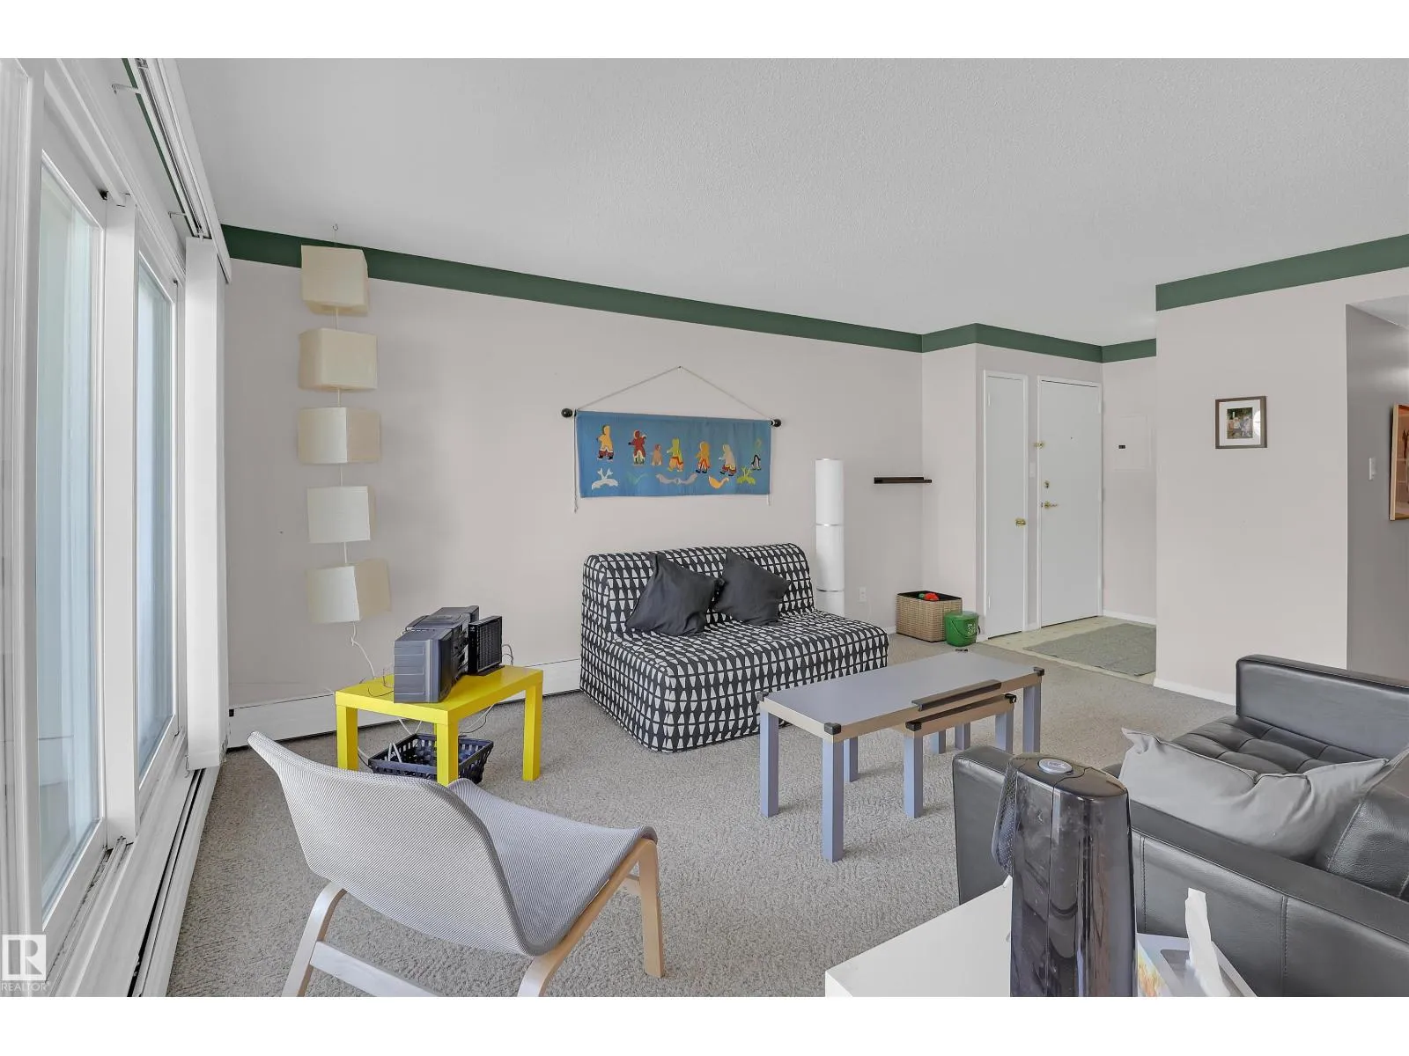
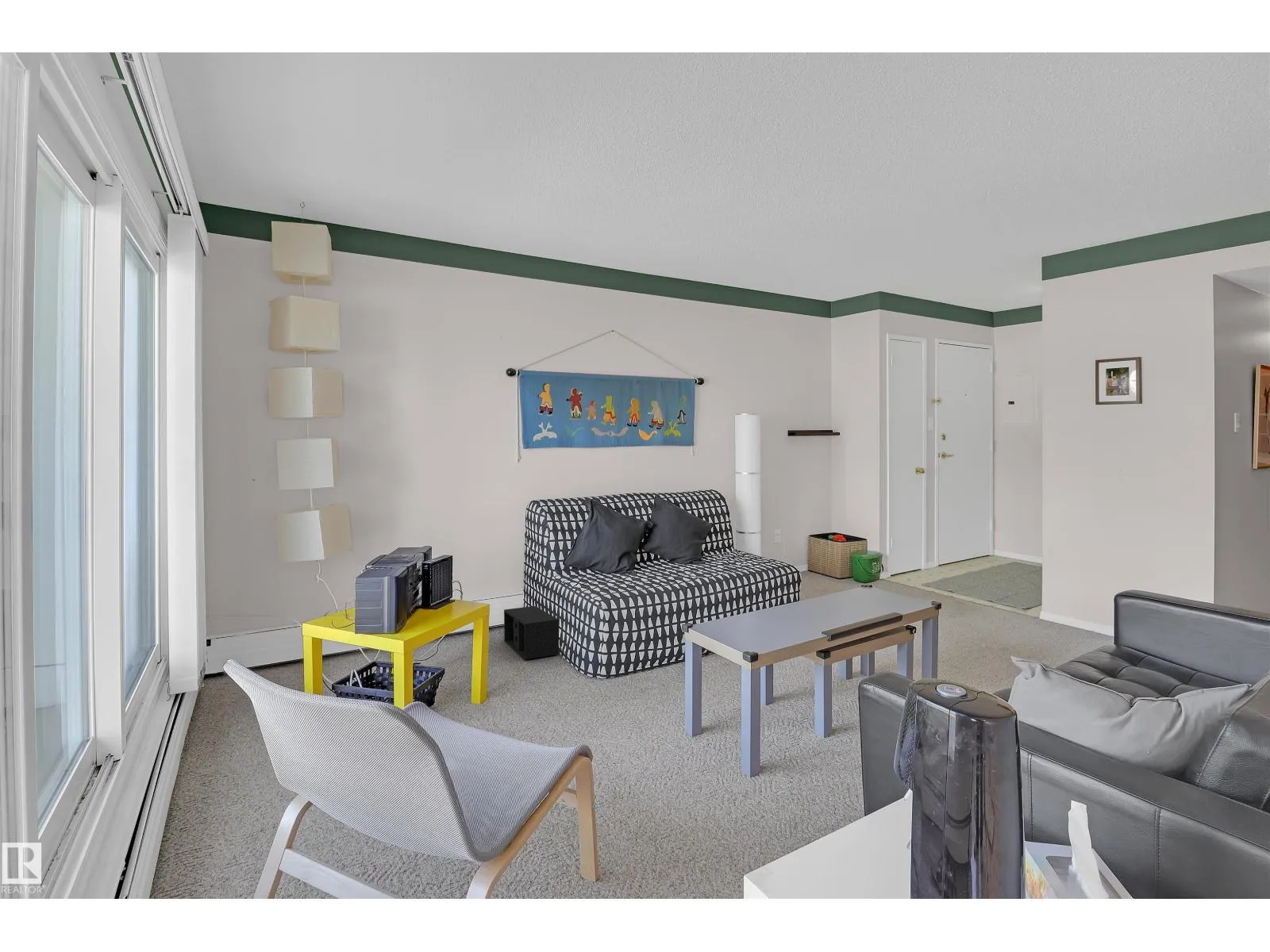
+ speaker (530, 631)
